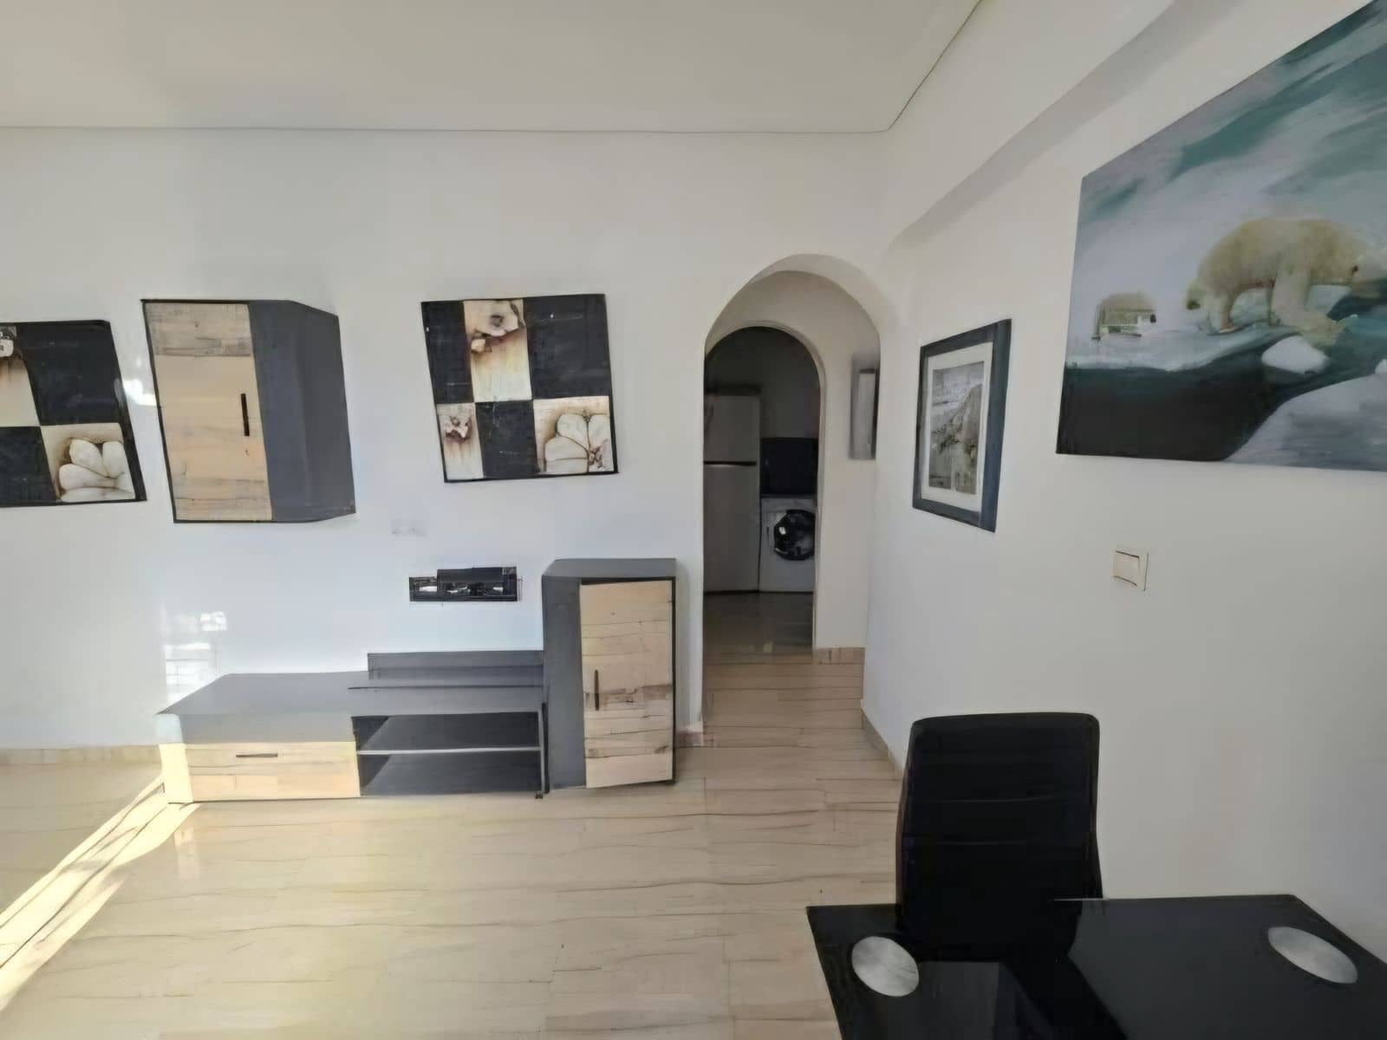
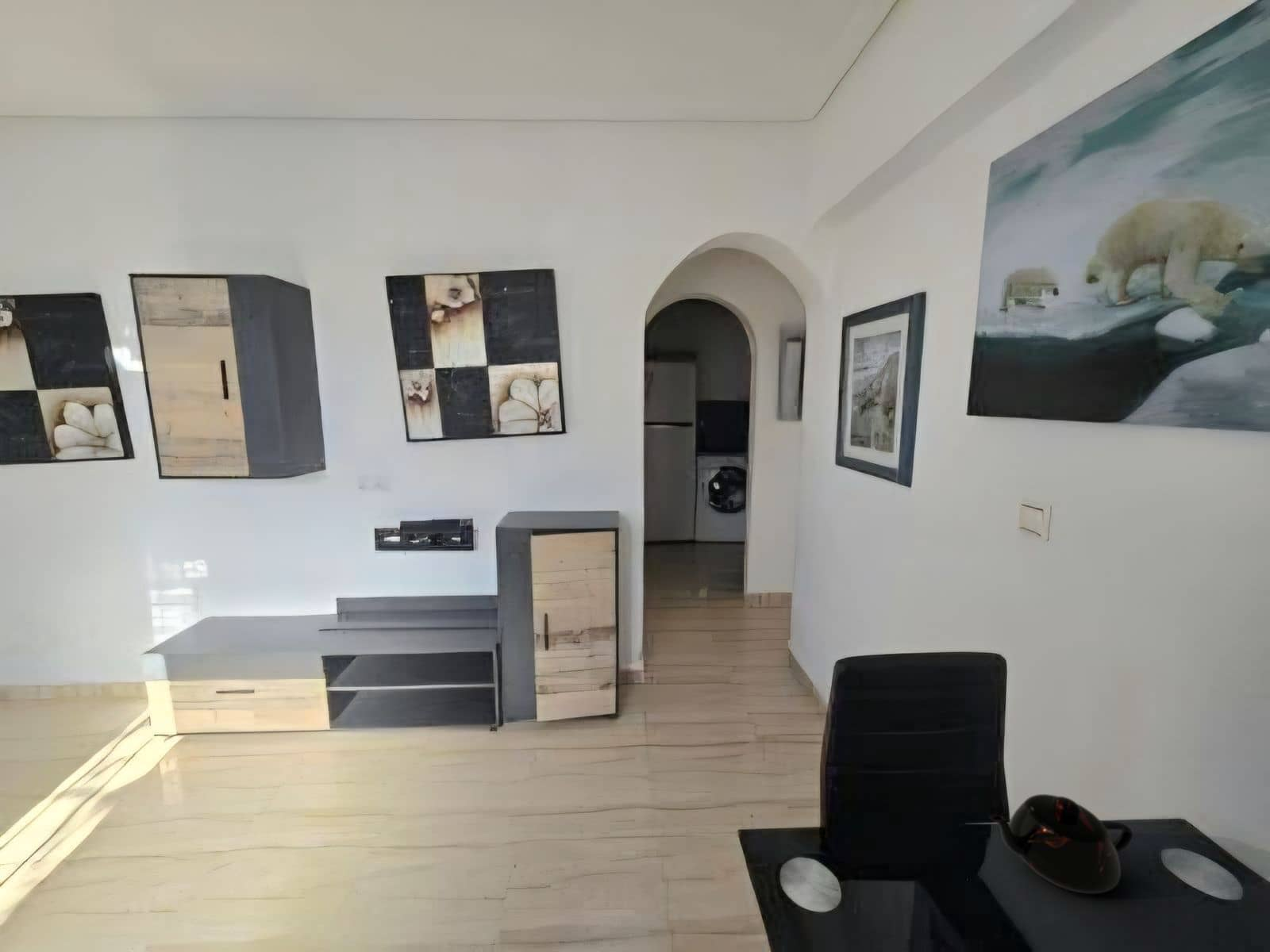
+ teapot (1058, 834)
